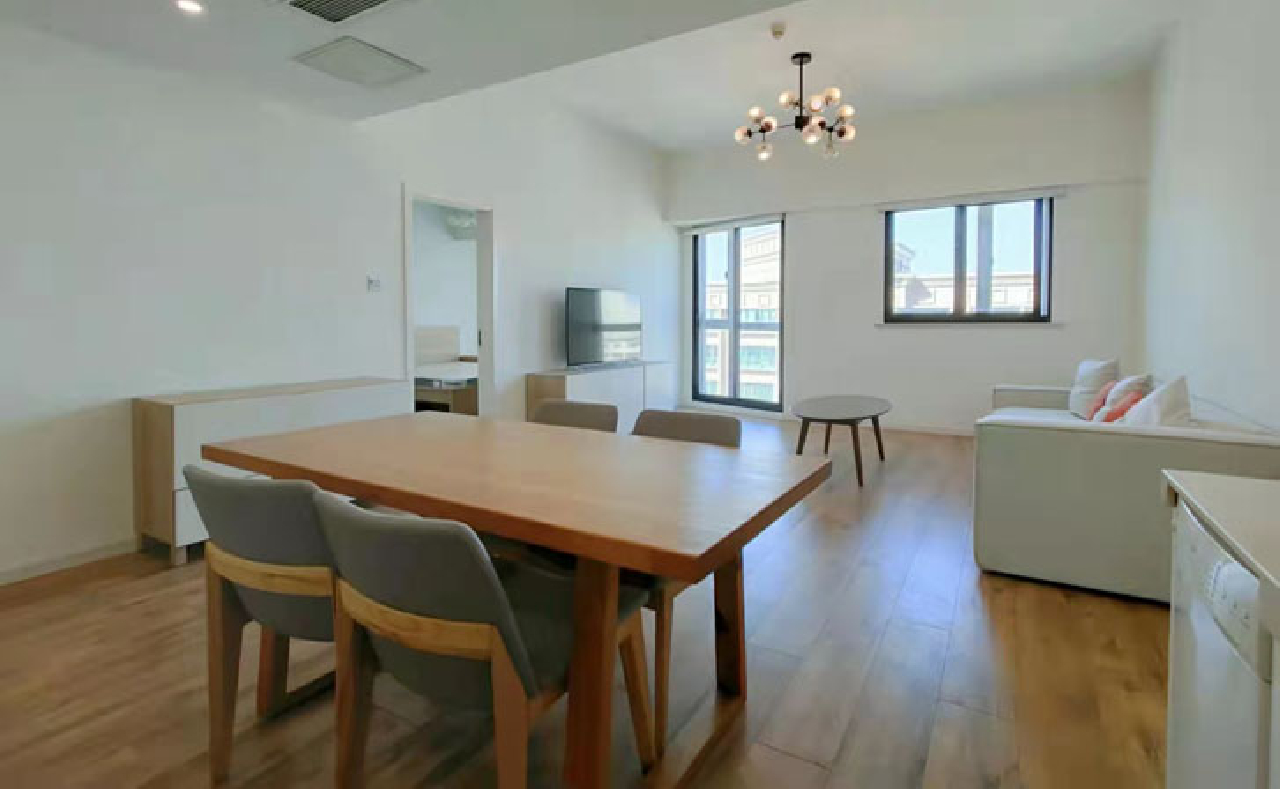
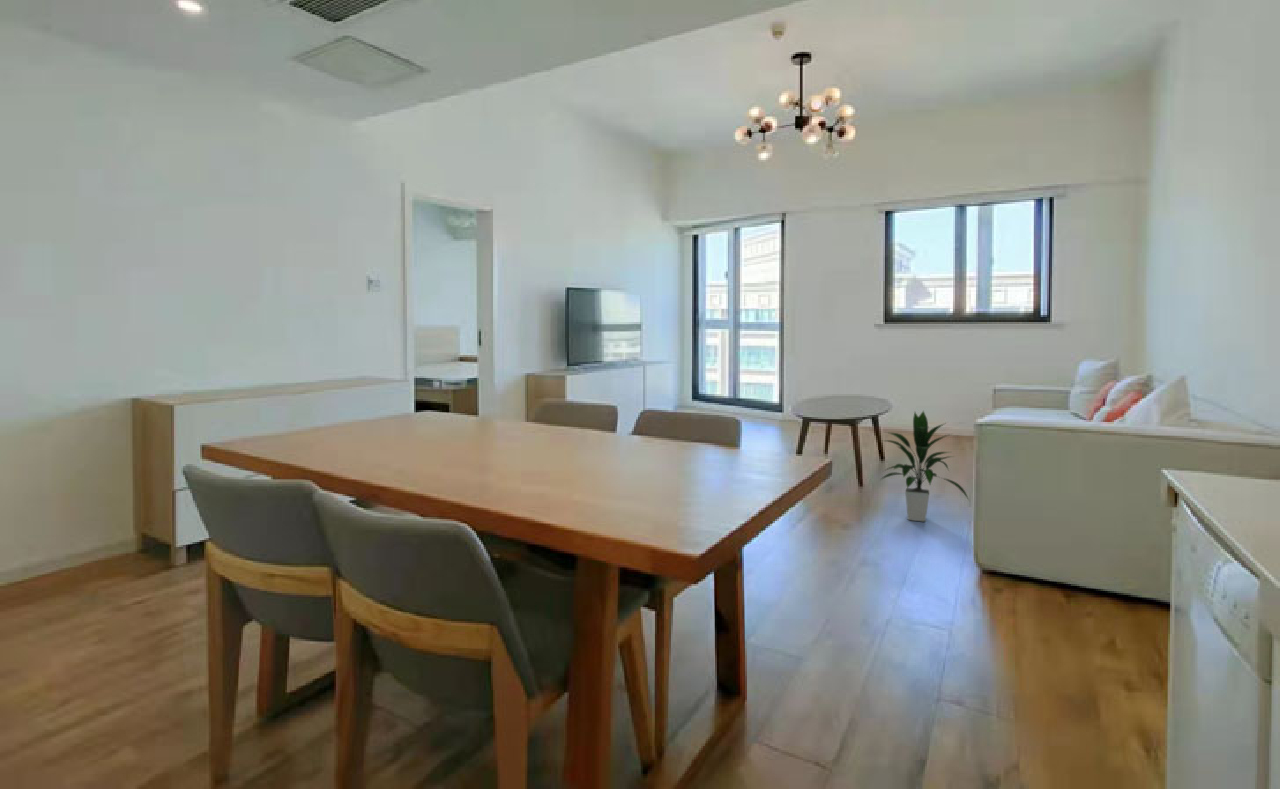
+ indoor plant (921, 465)
